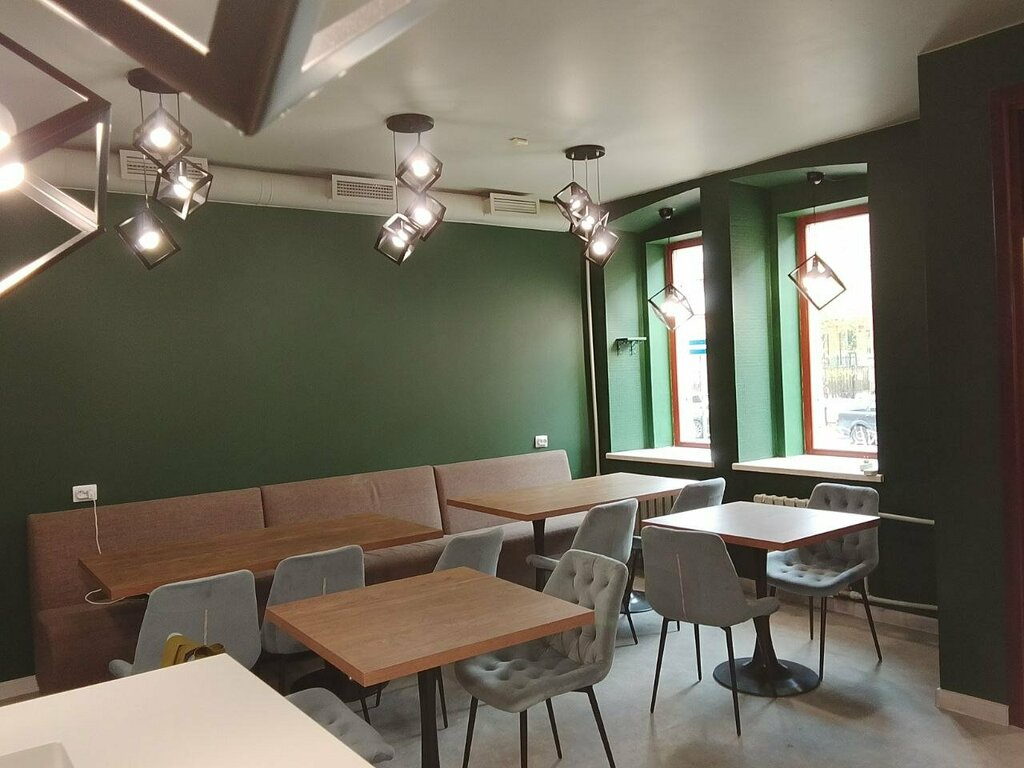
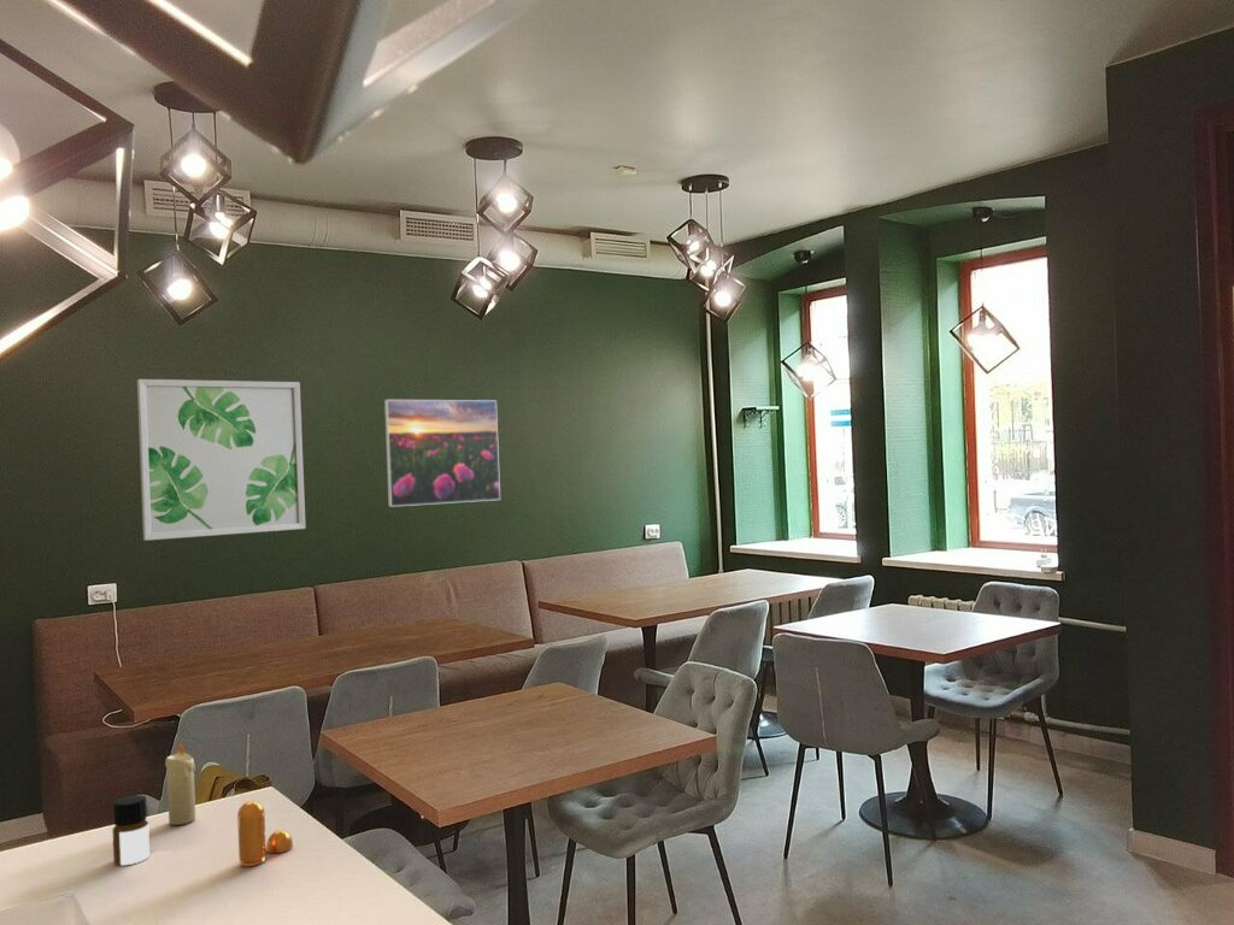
+ pepper shaker (264, 825)
+ candle (181, 780)
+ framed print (443, 450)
+ wall art (224, 456)
+ bottle (130, 829)
